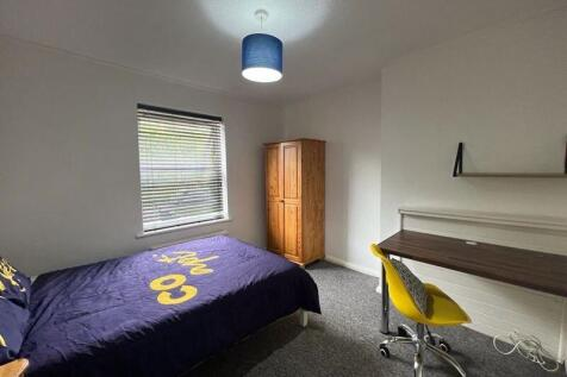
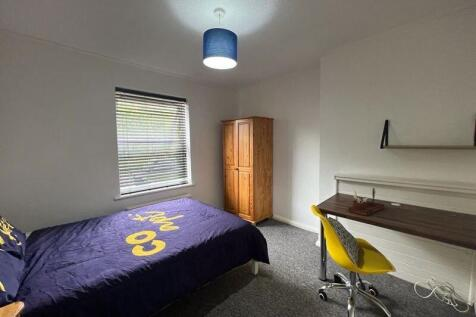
+ desk organizer (365, 200)
